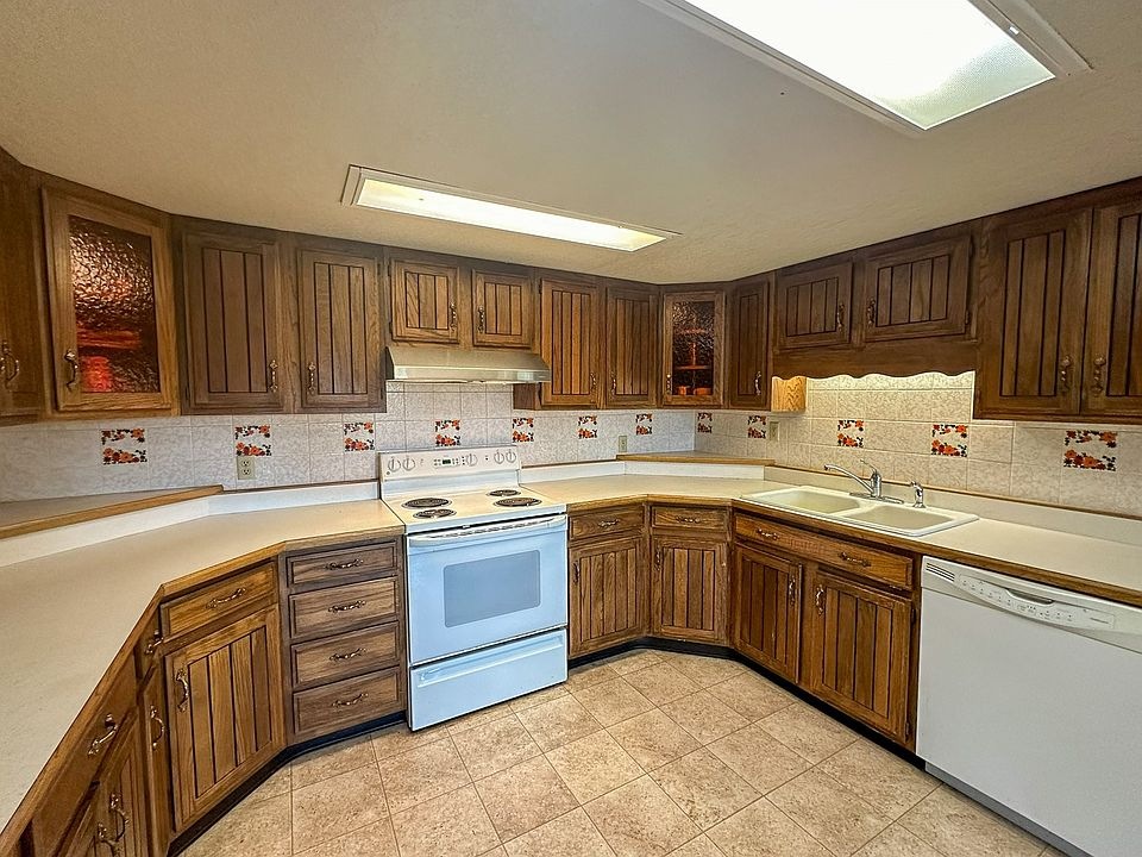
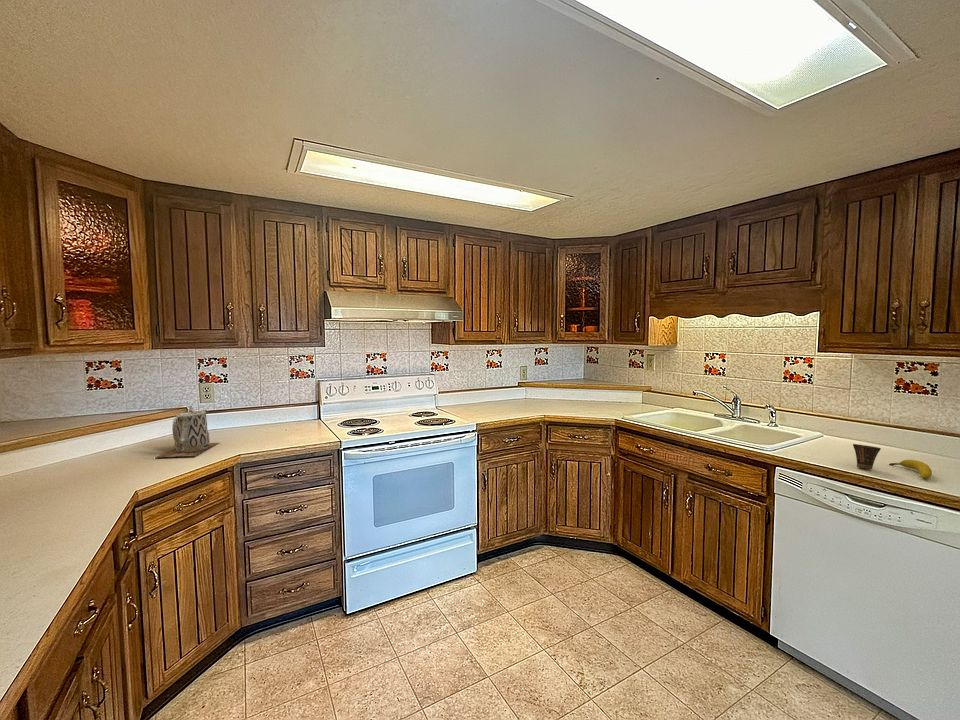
+ cup (866, 456)
+ fruit (915, 467)
+ teapot (188, 427)
